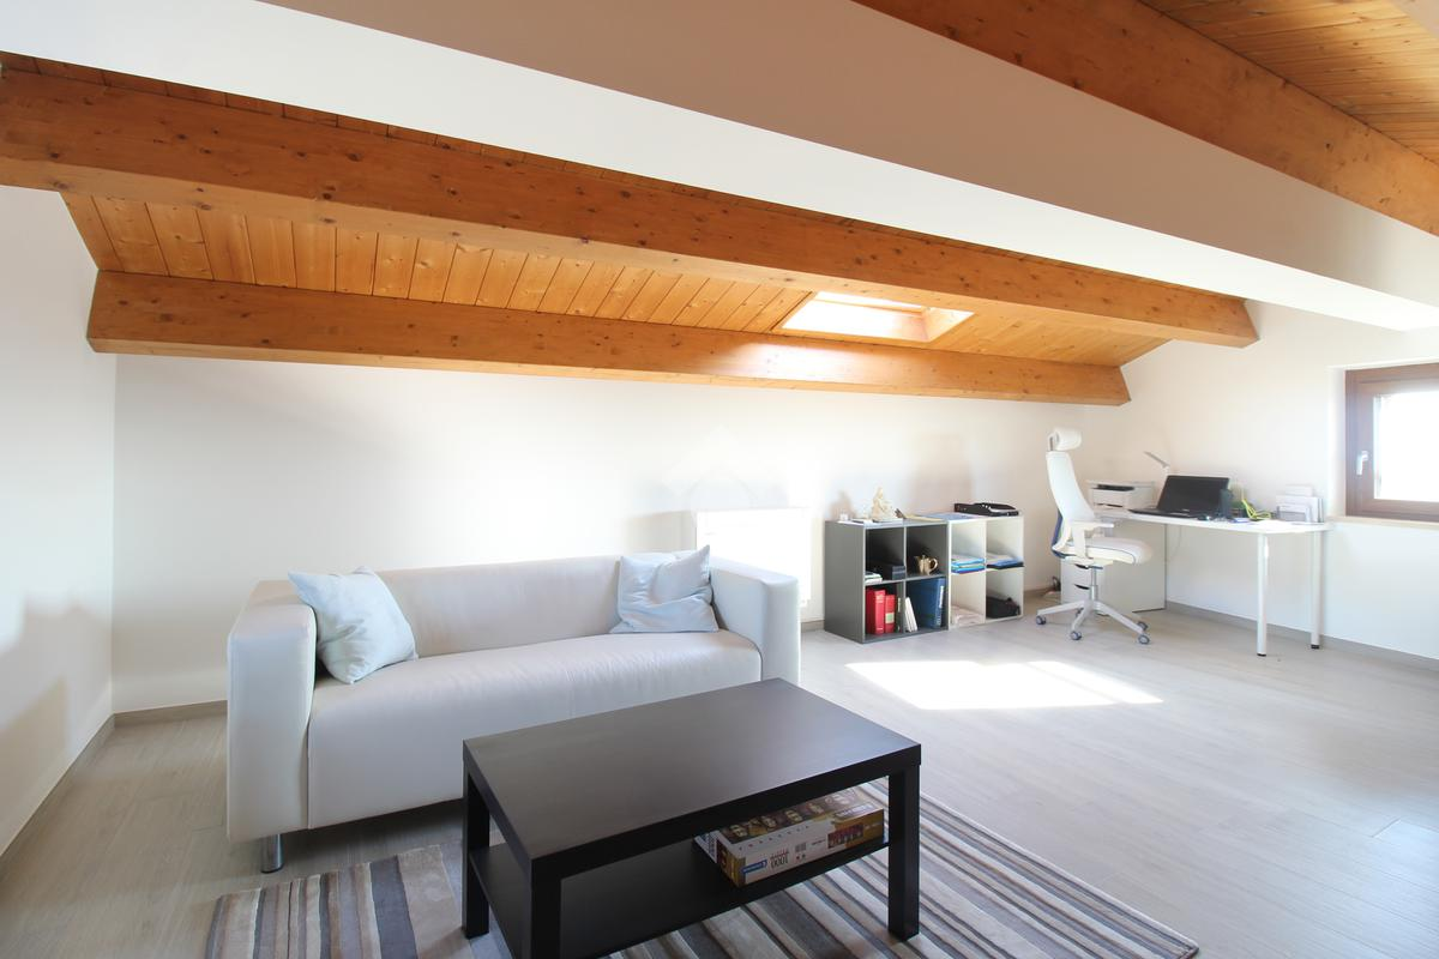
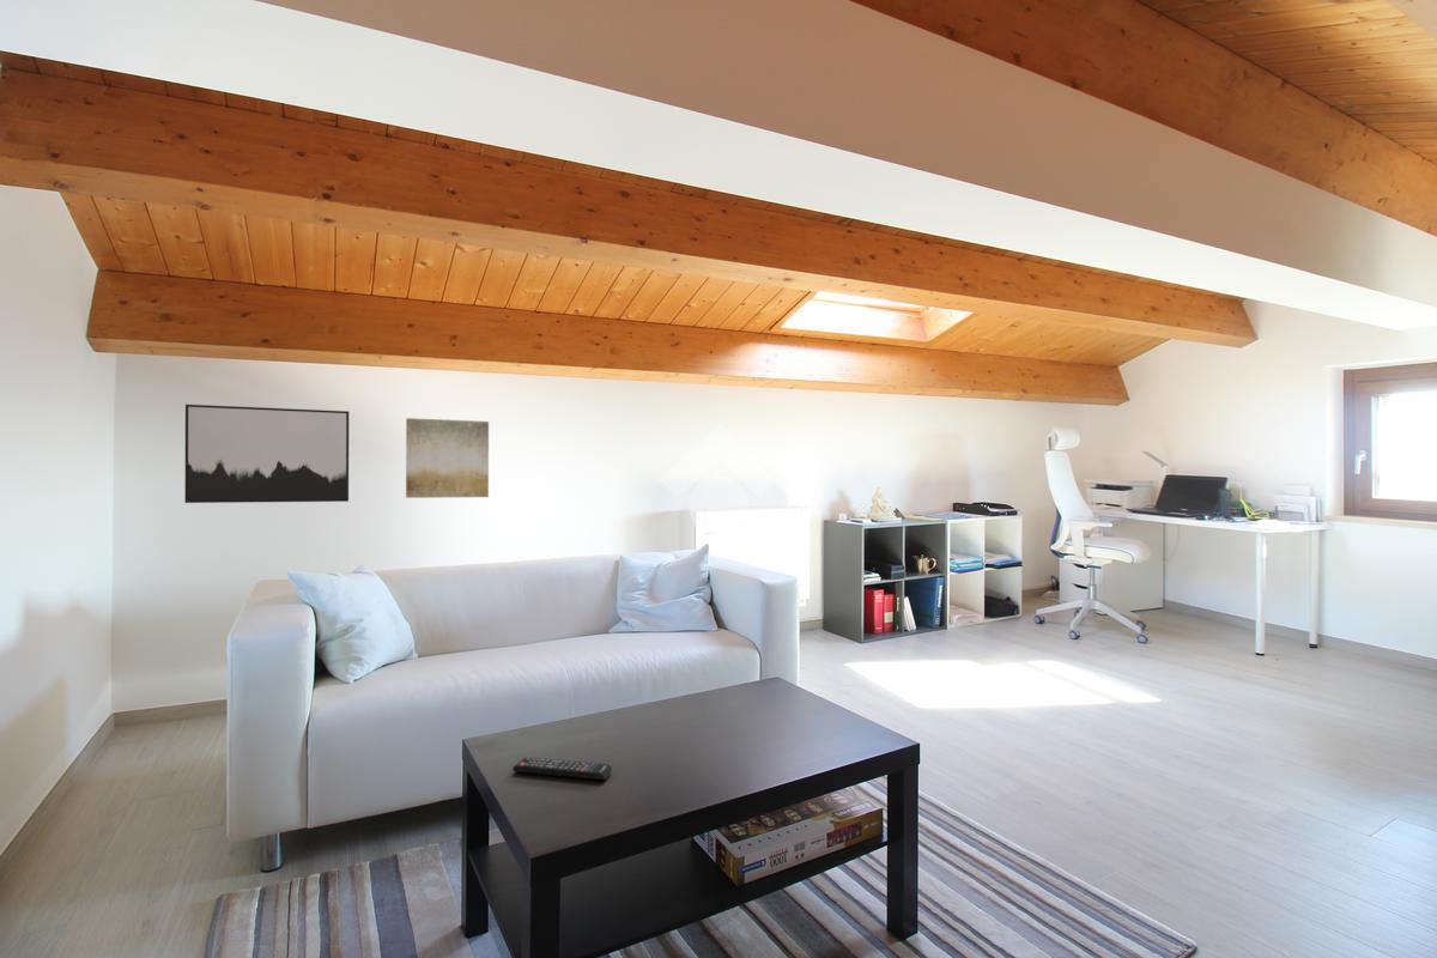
+ wall art (448, 459)
+ remote control (562, 769)
+ wall art (271, 455)
